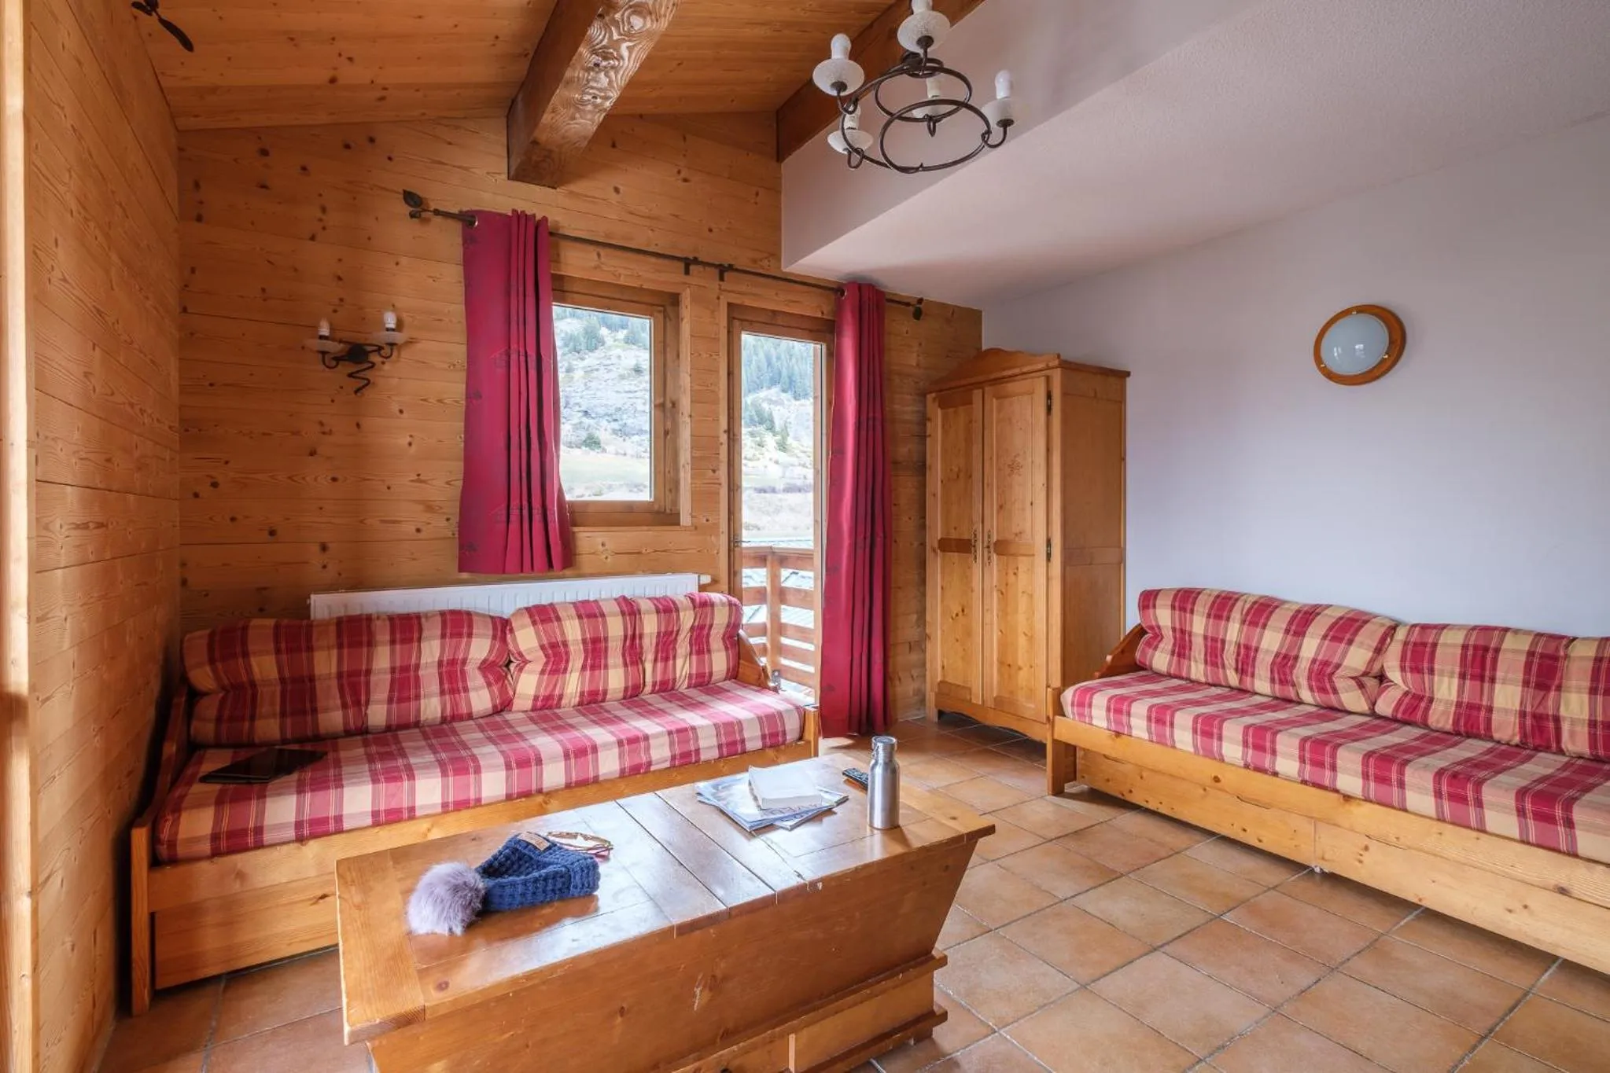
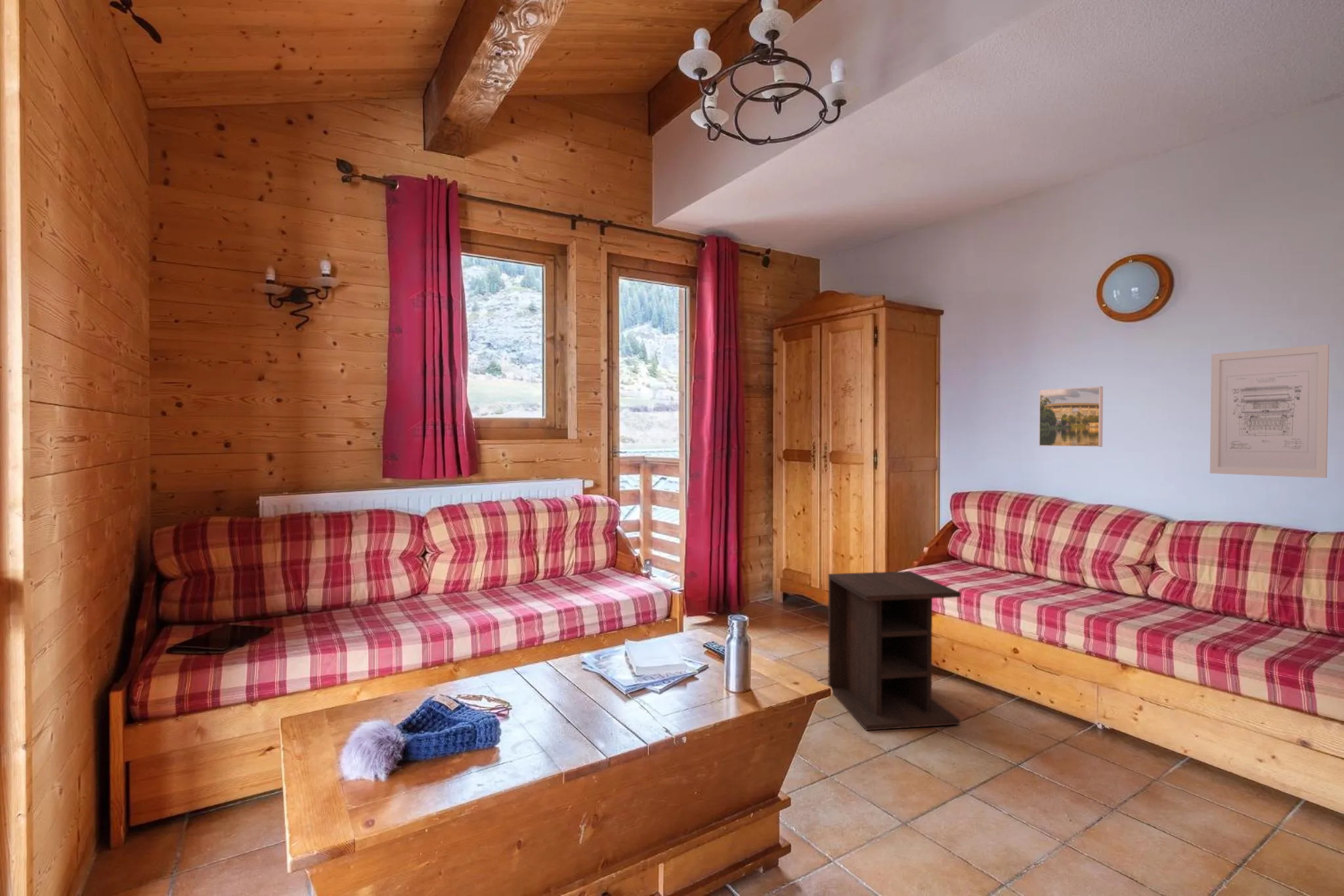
+ wall art (1266, 412)
+ nightstand (890, 644)
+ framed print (1070, 417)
